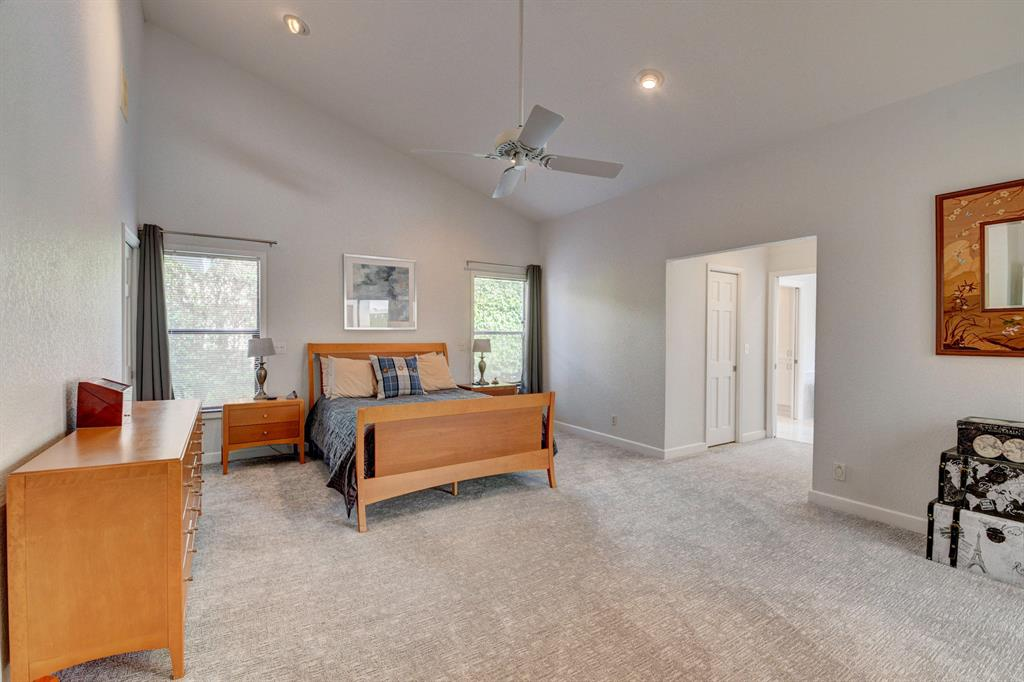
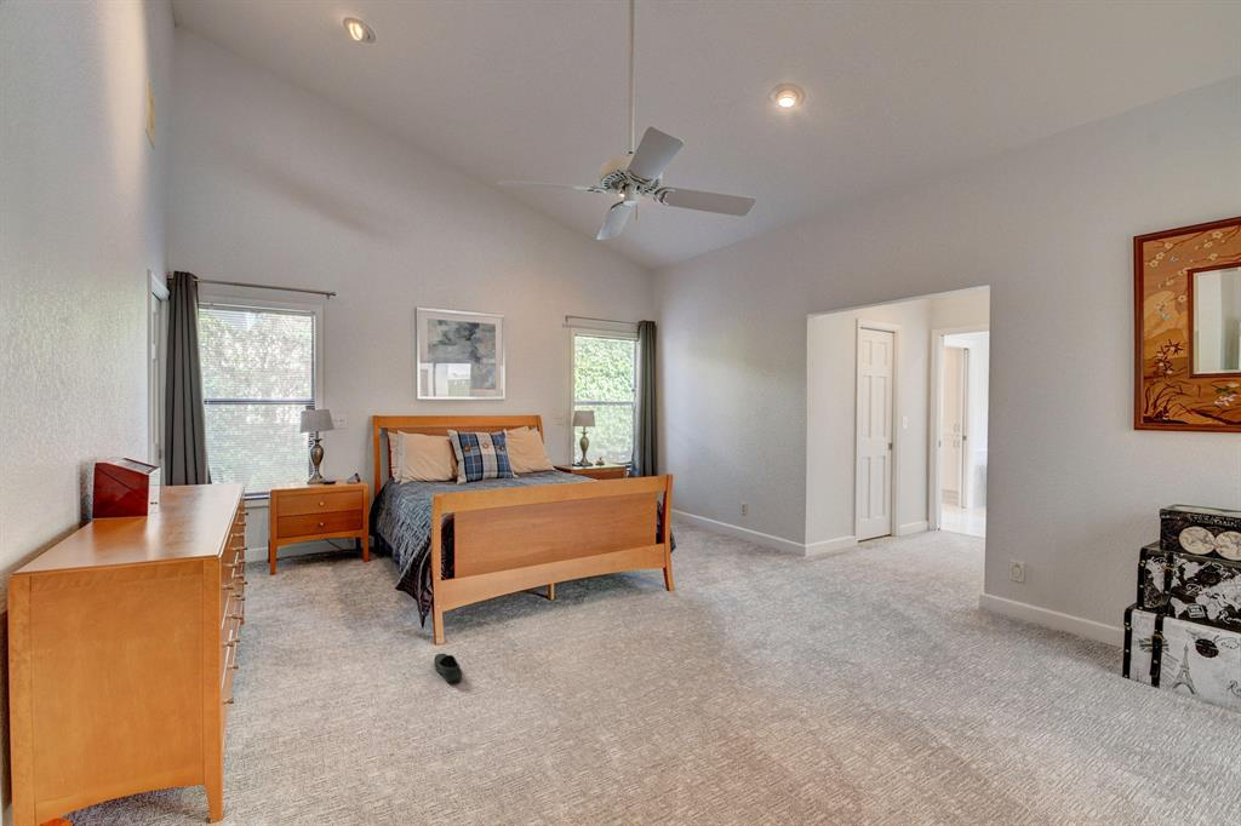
+ shoe (447, 664)
